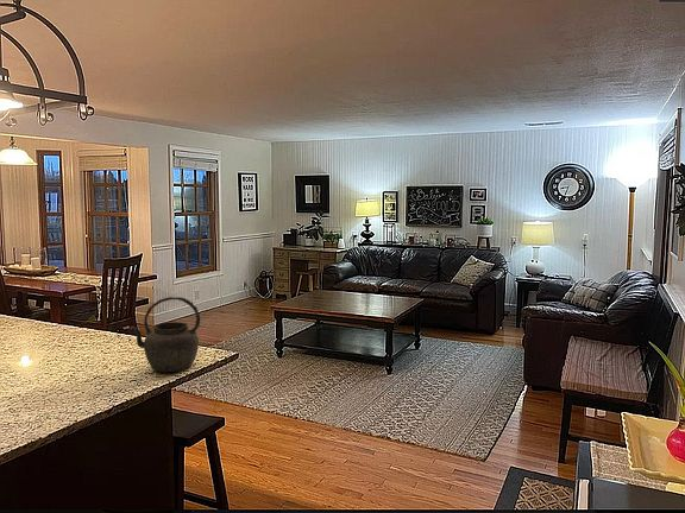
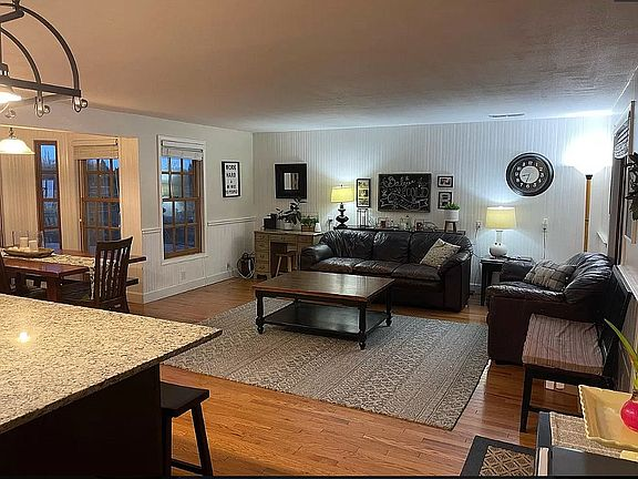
- kettle (164, 332)
